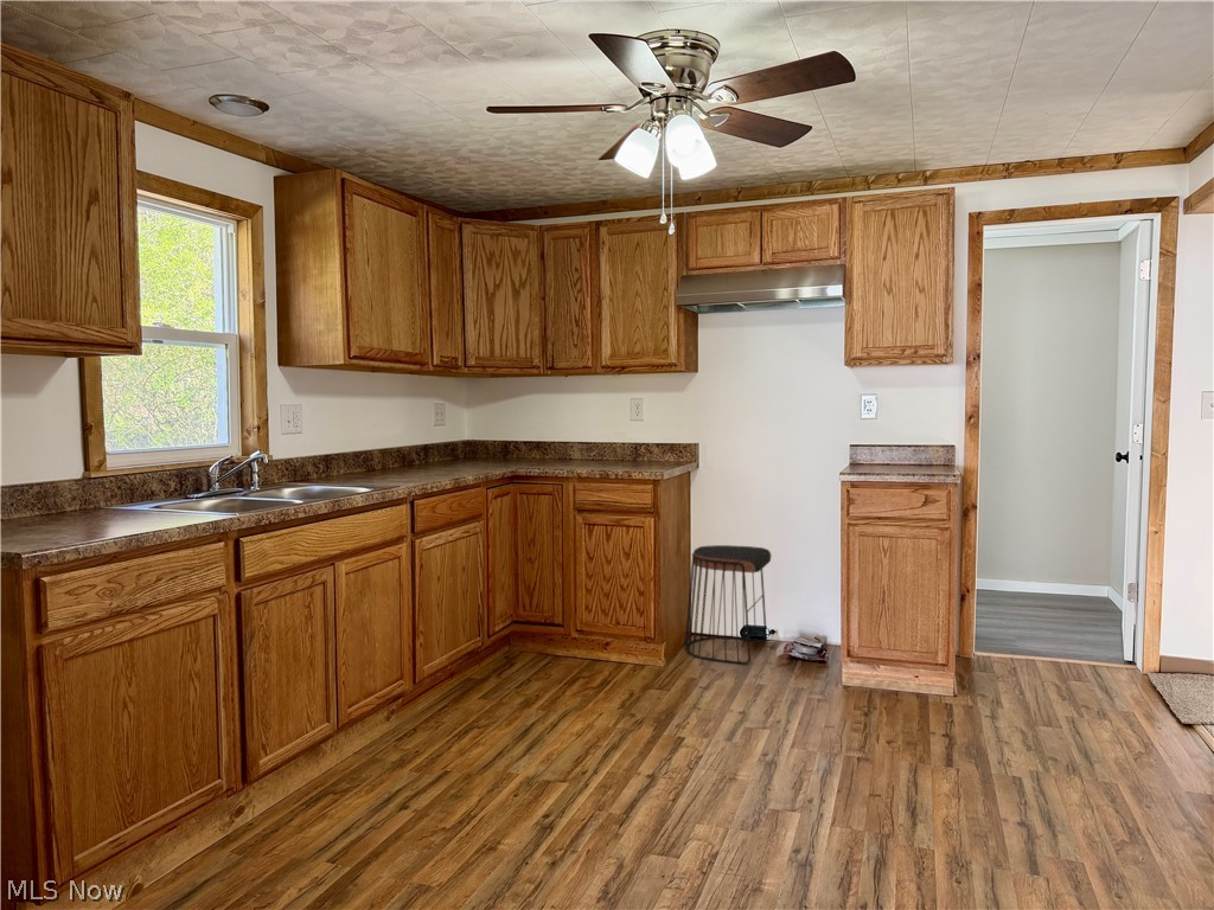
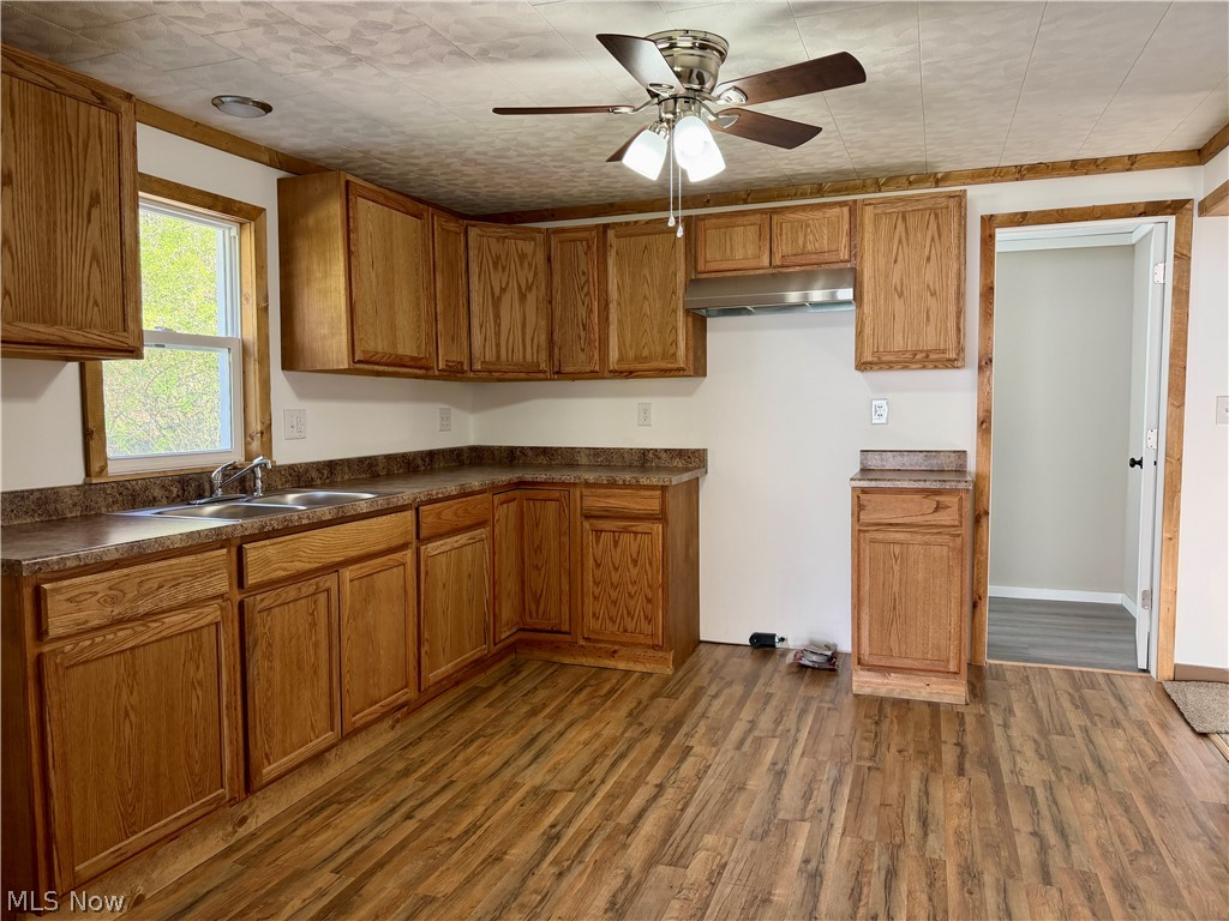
- stool (724, 600)
